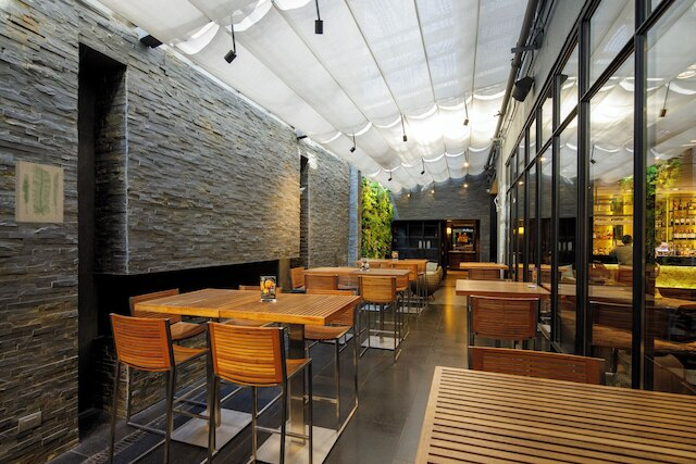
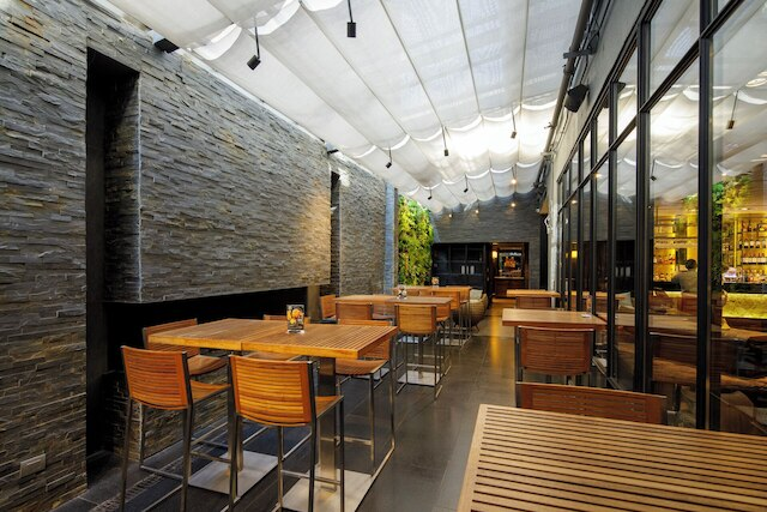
- wall art (40, 193)
